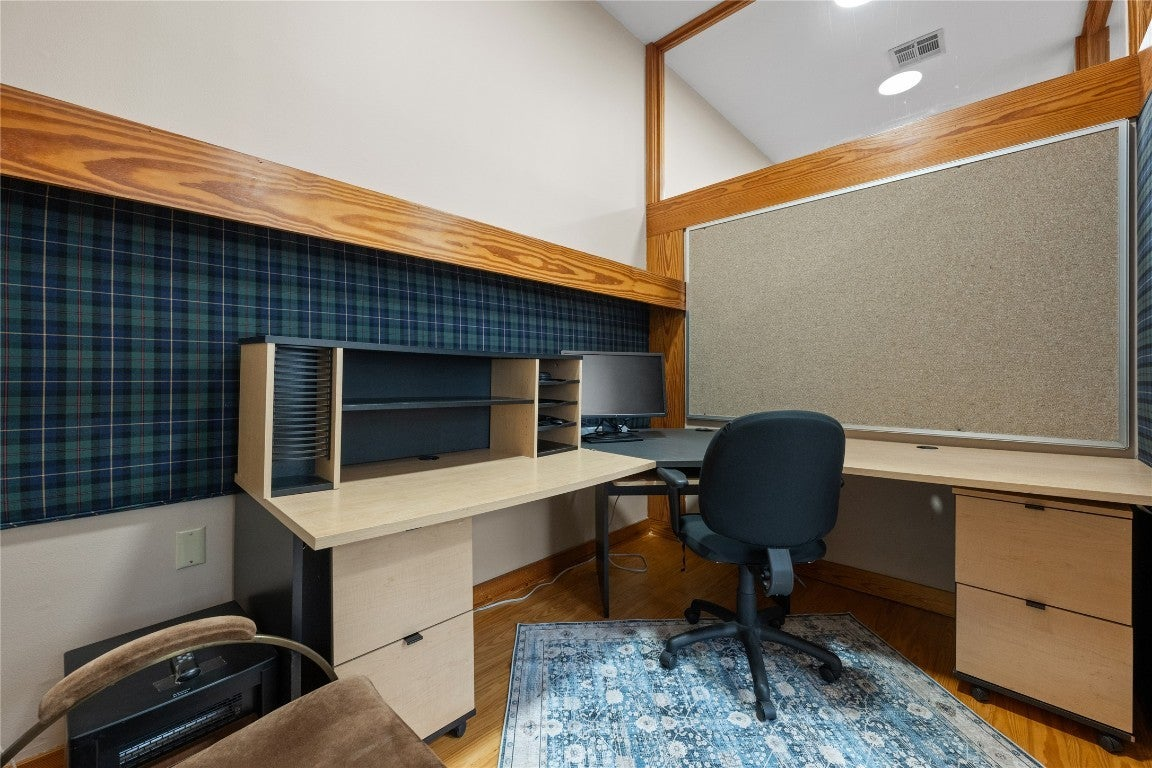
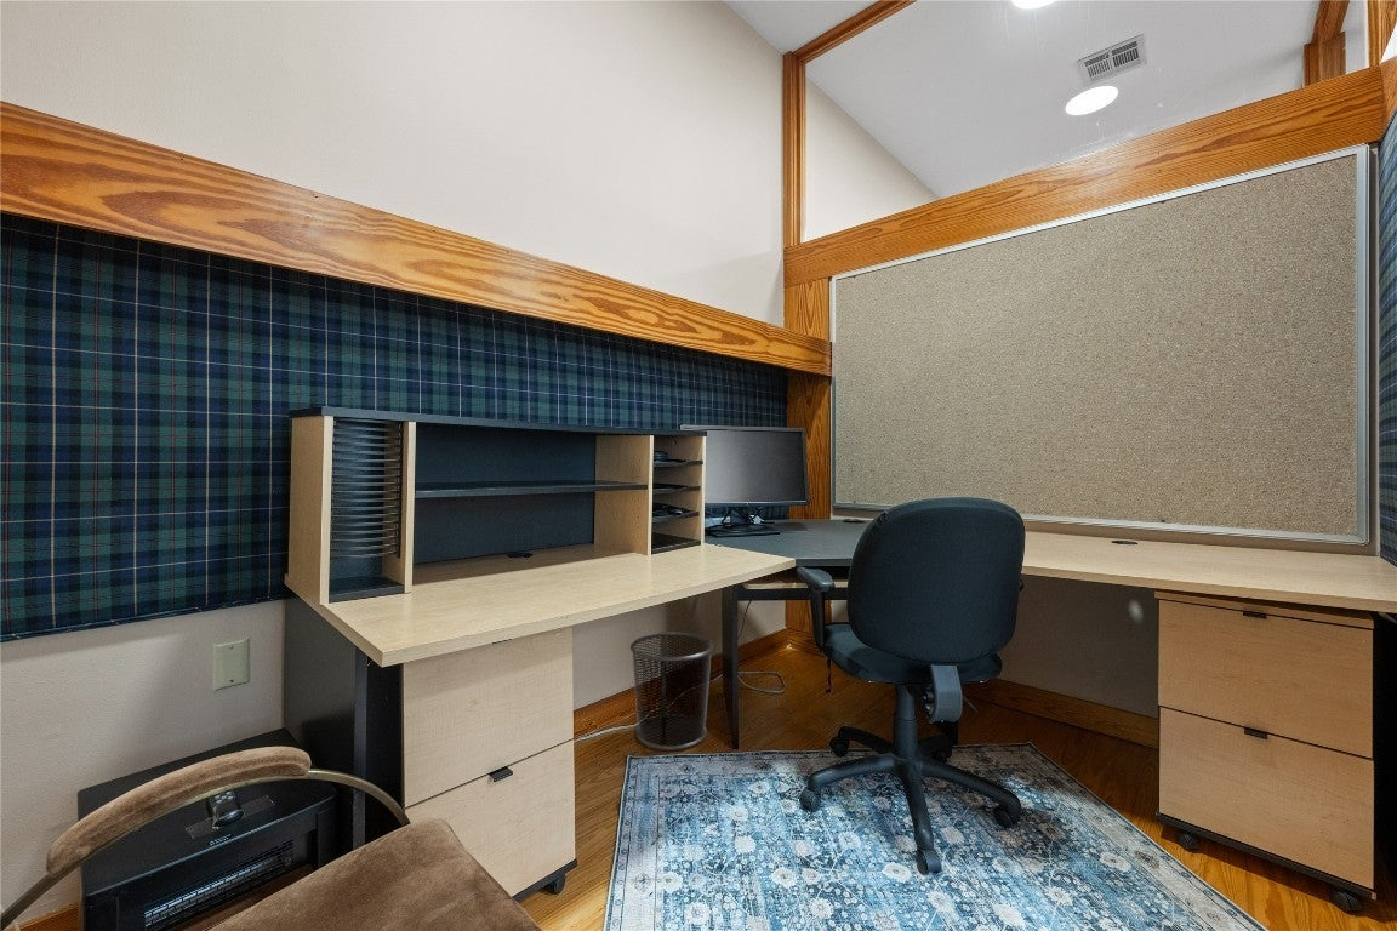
+ waste bin (672, 687)
